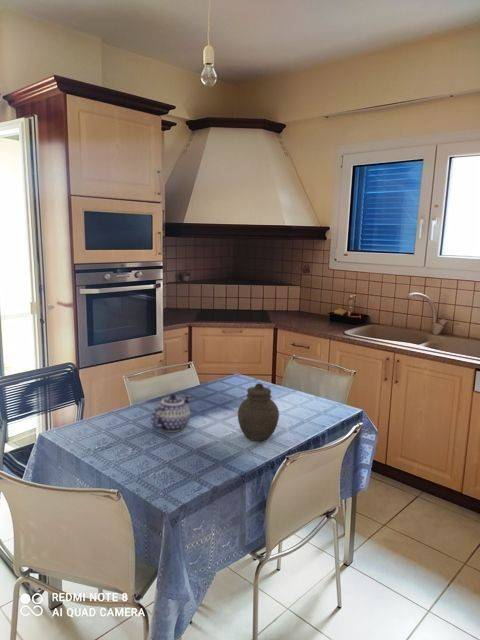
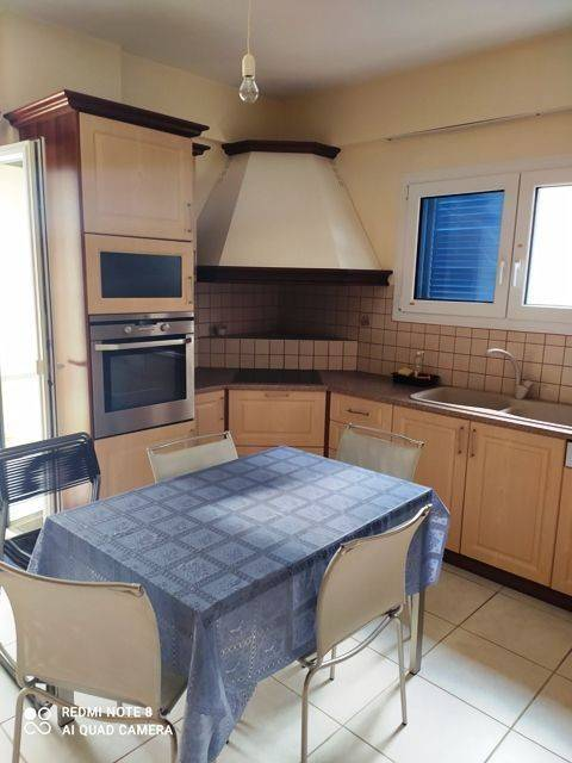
- teapot (172, 410)
- jar (258, 410)
